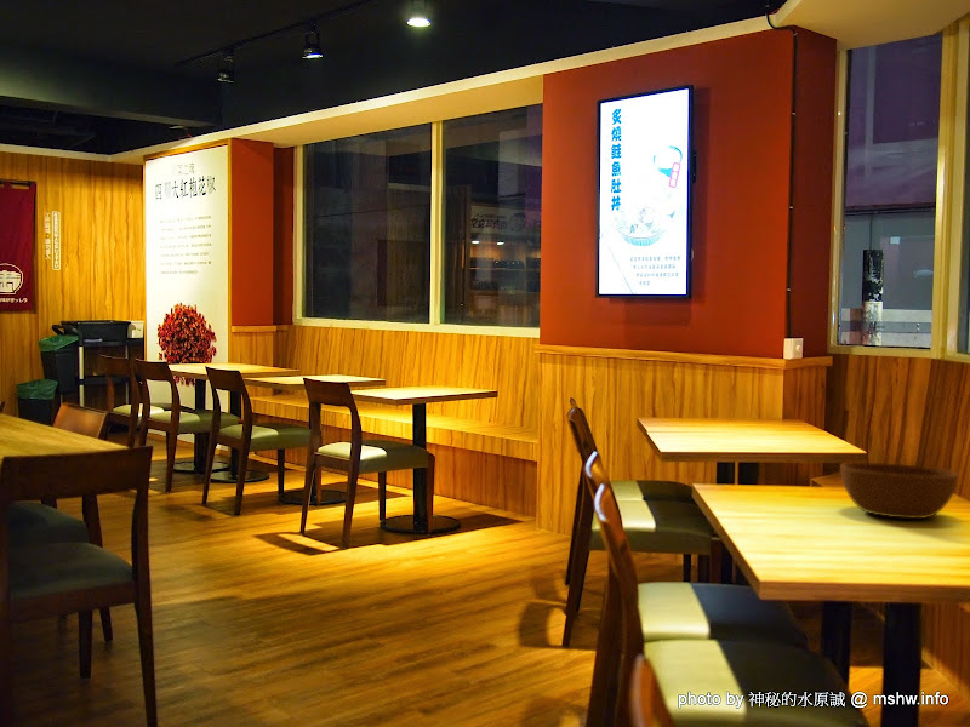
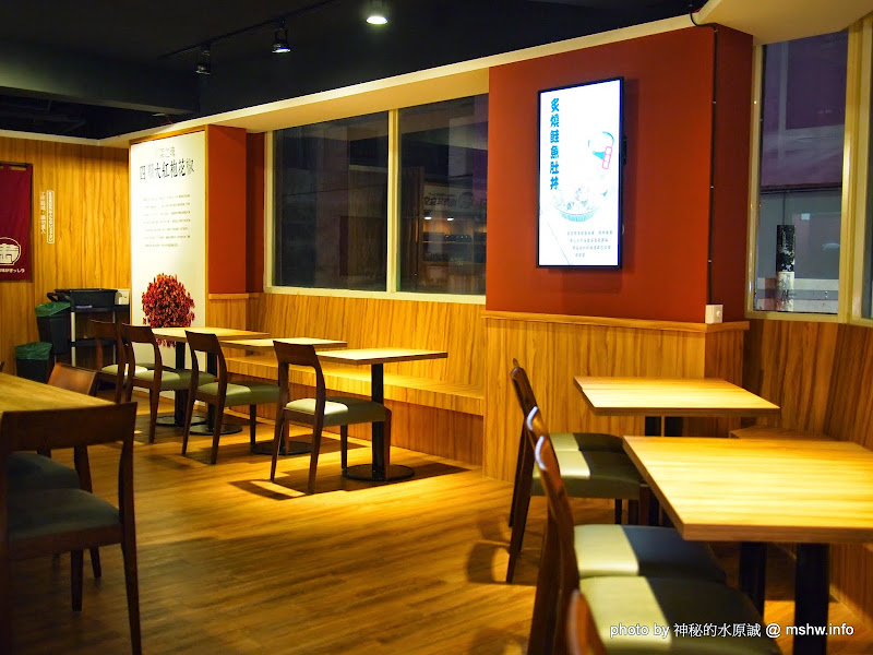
- bowl (897, 490)
